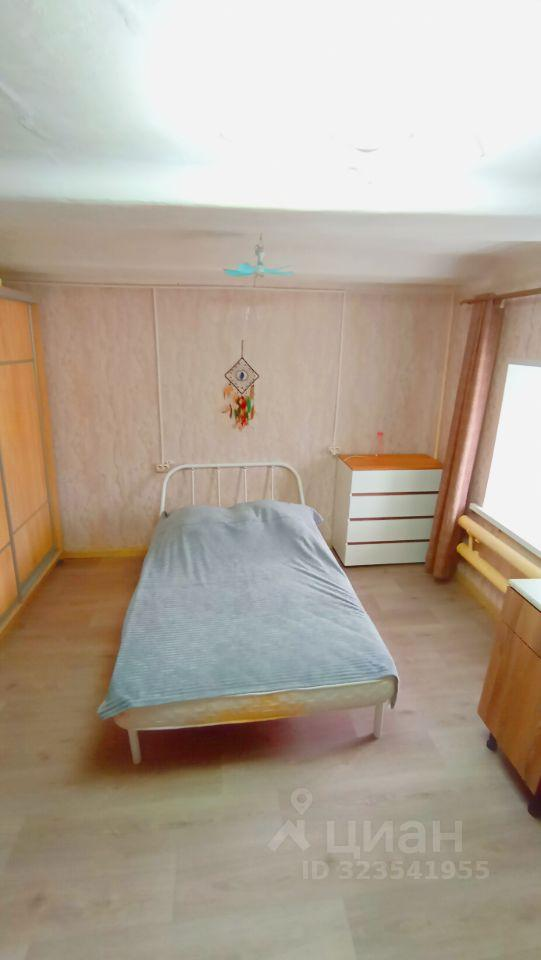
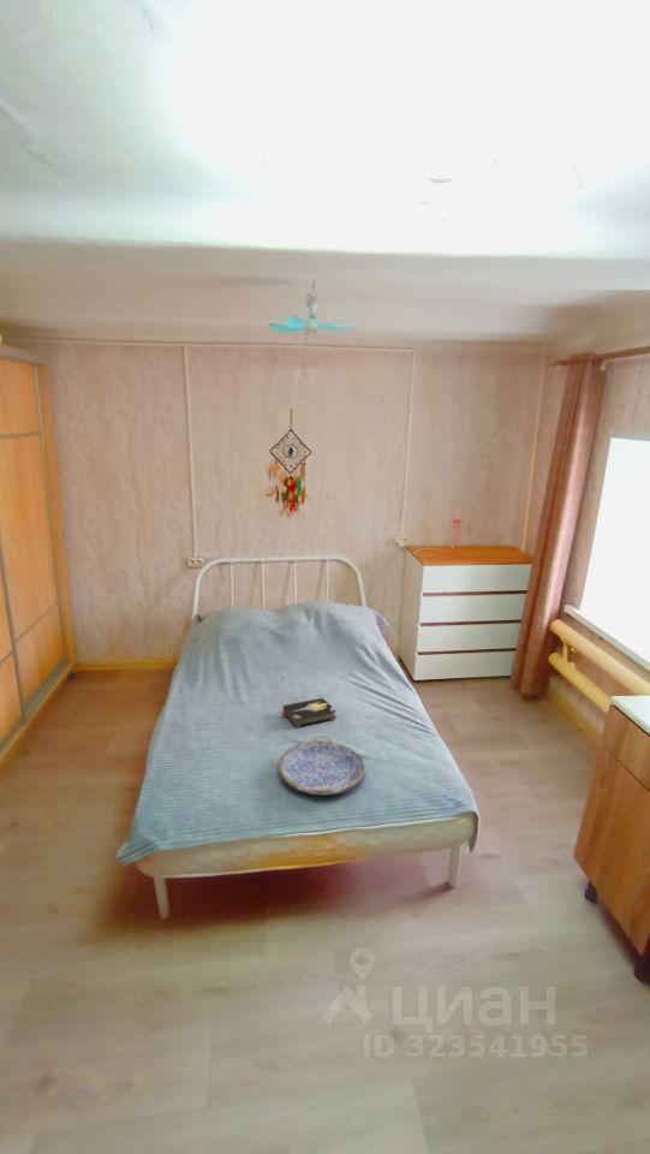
+ serving tray (321, 766)
+ hardback book (309, 710)
